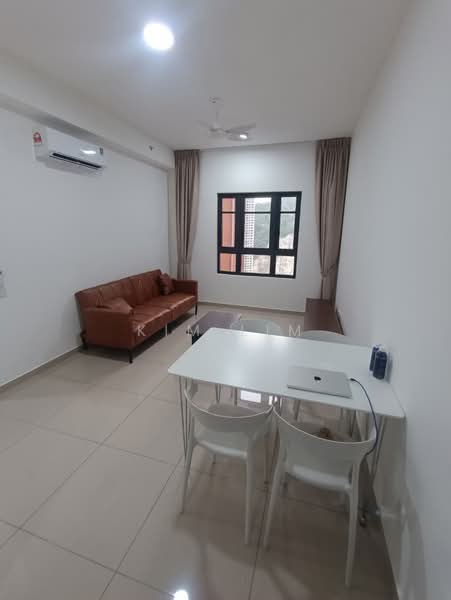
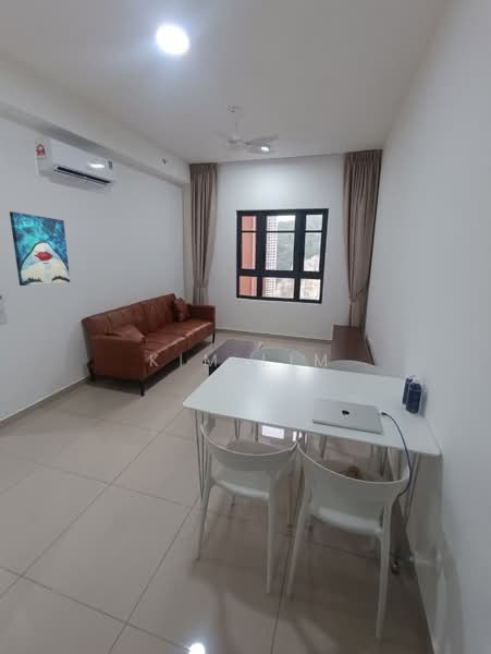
+ wall art (42, 251)
